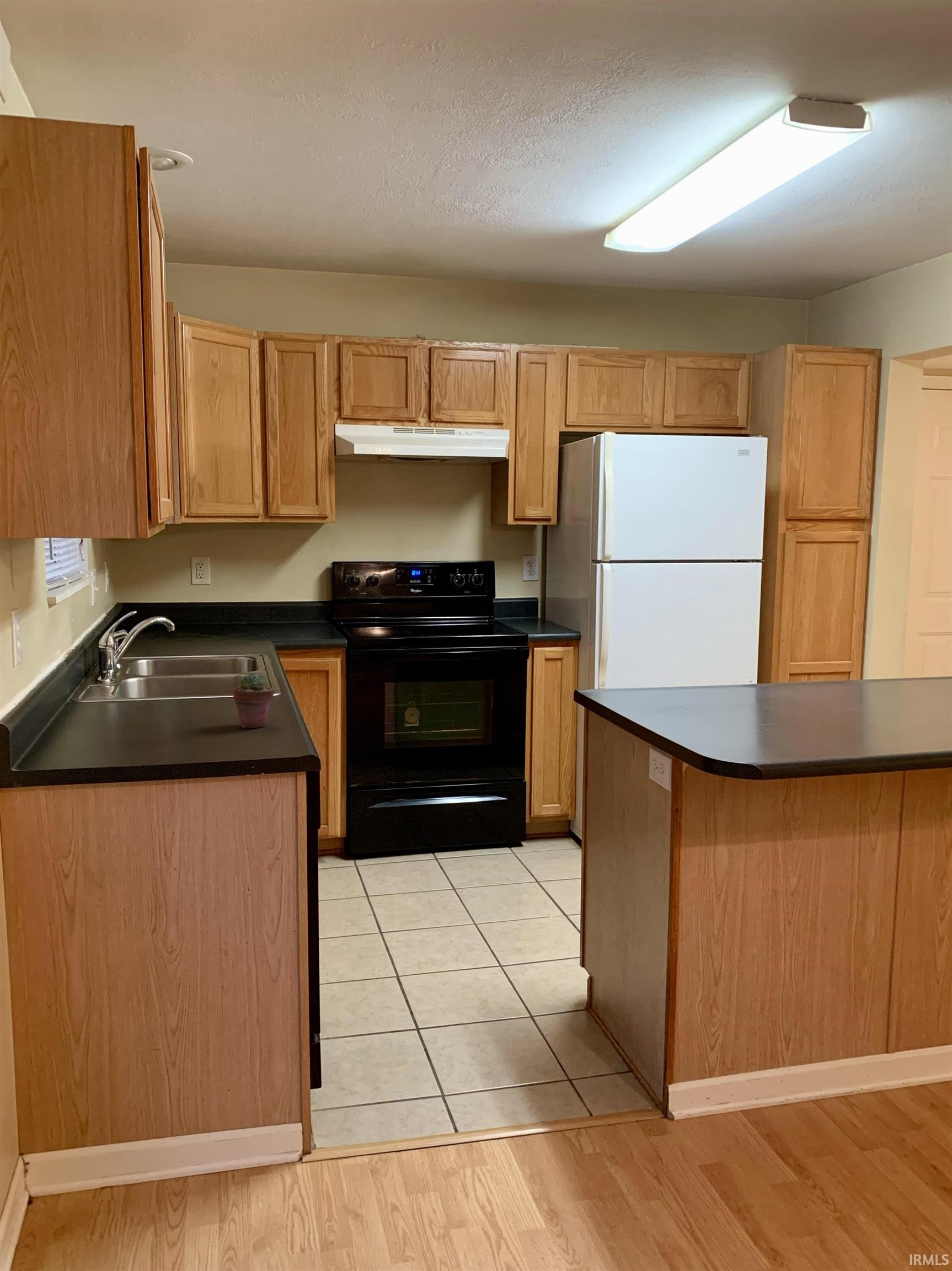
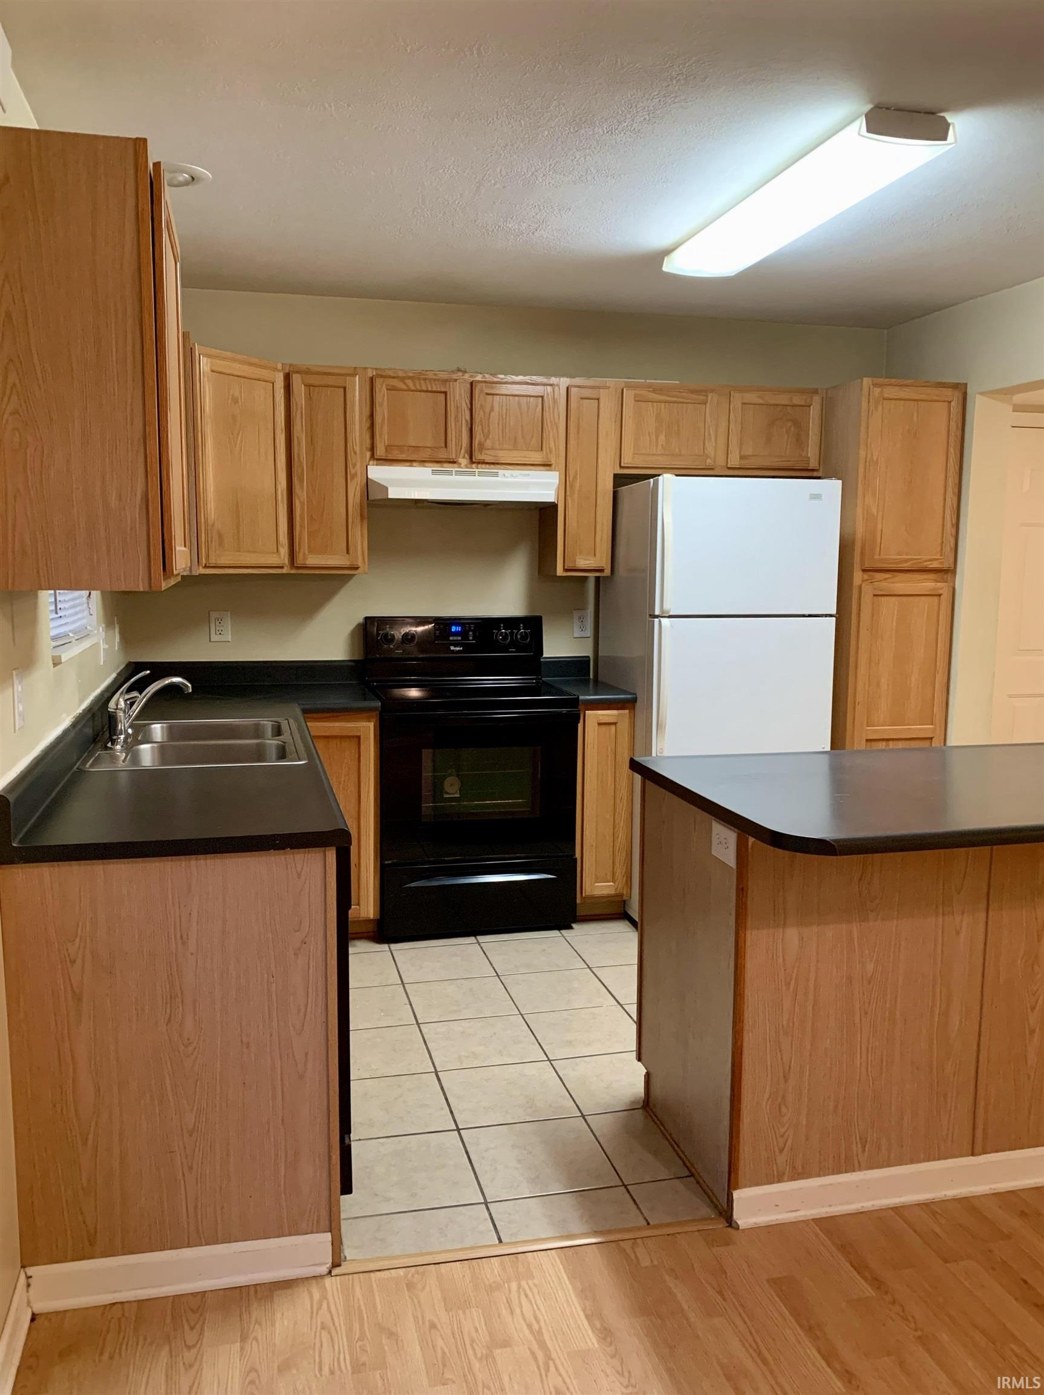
- potted succulent (253, 699)
